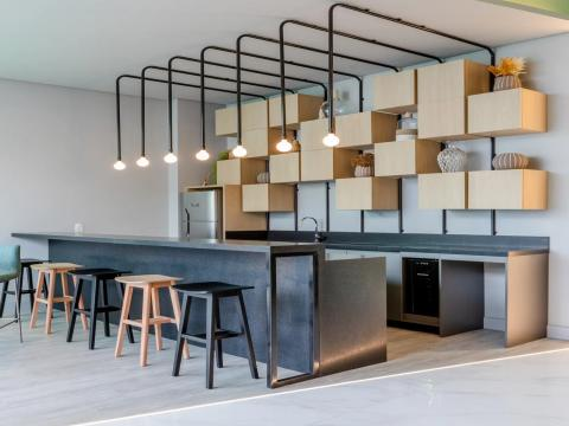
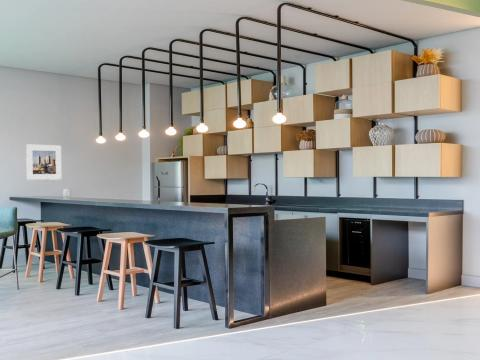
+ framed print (44, 162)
